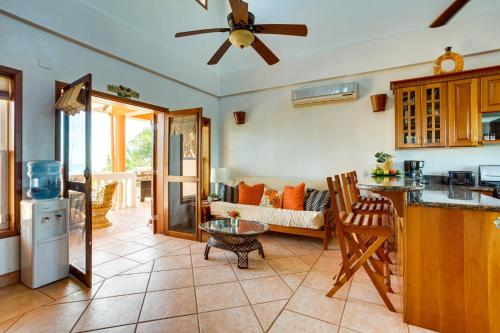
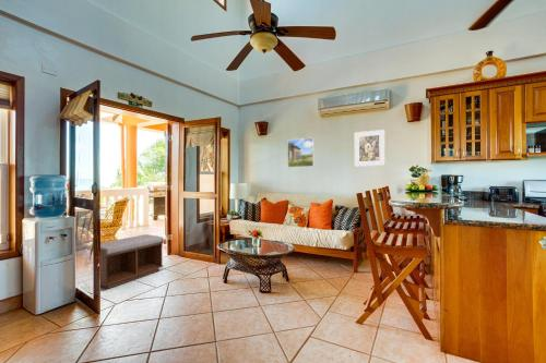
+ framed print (369, 148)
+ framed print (300, 153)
+ bench (128, 258)
